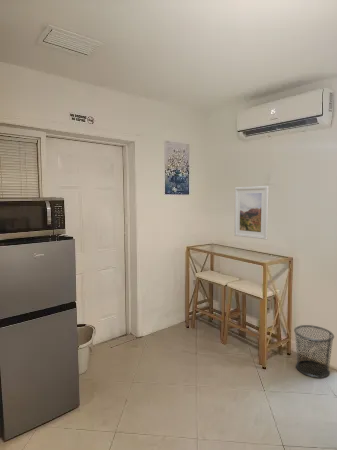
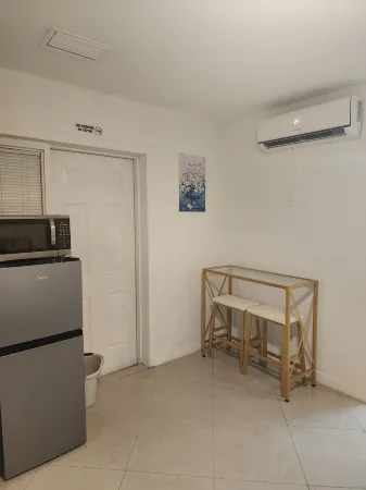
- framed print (250, 212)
- waste bin (313, 351)
